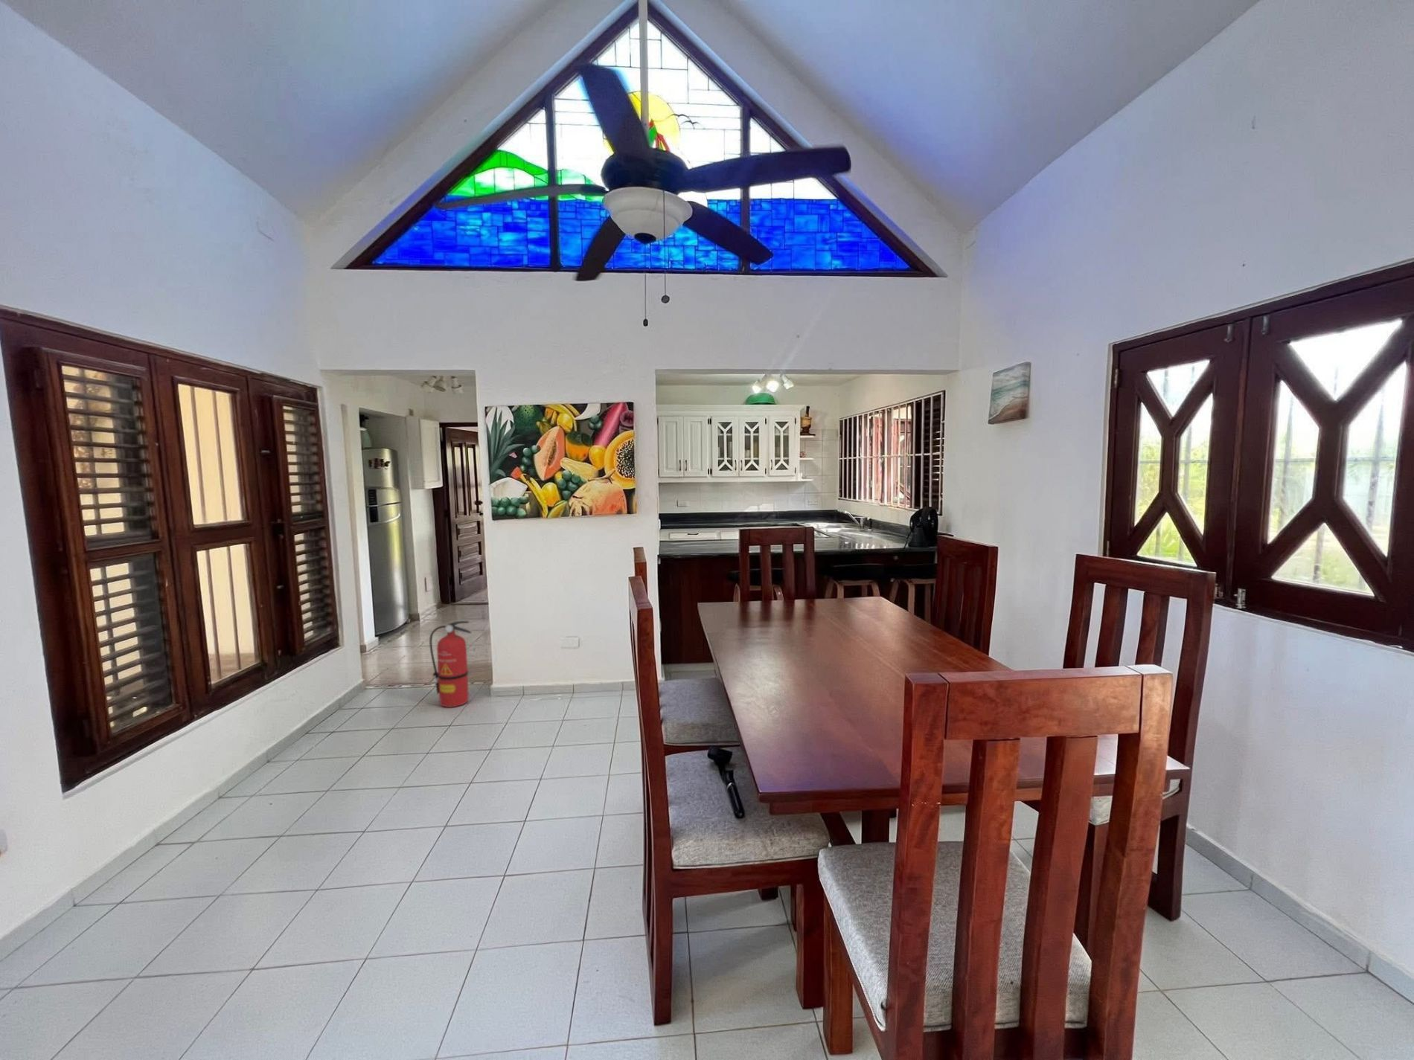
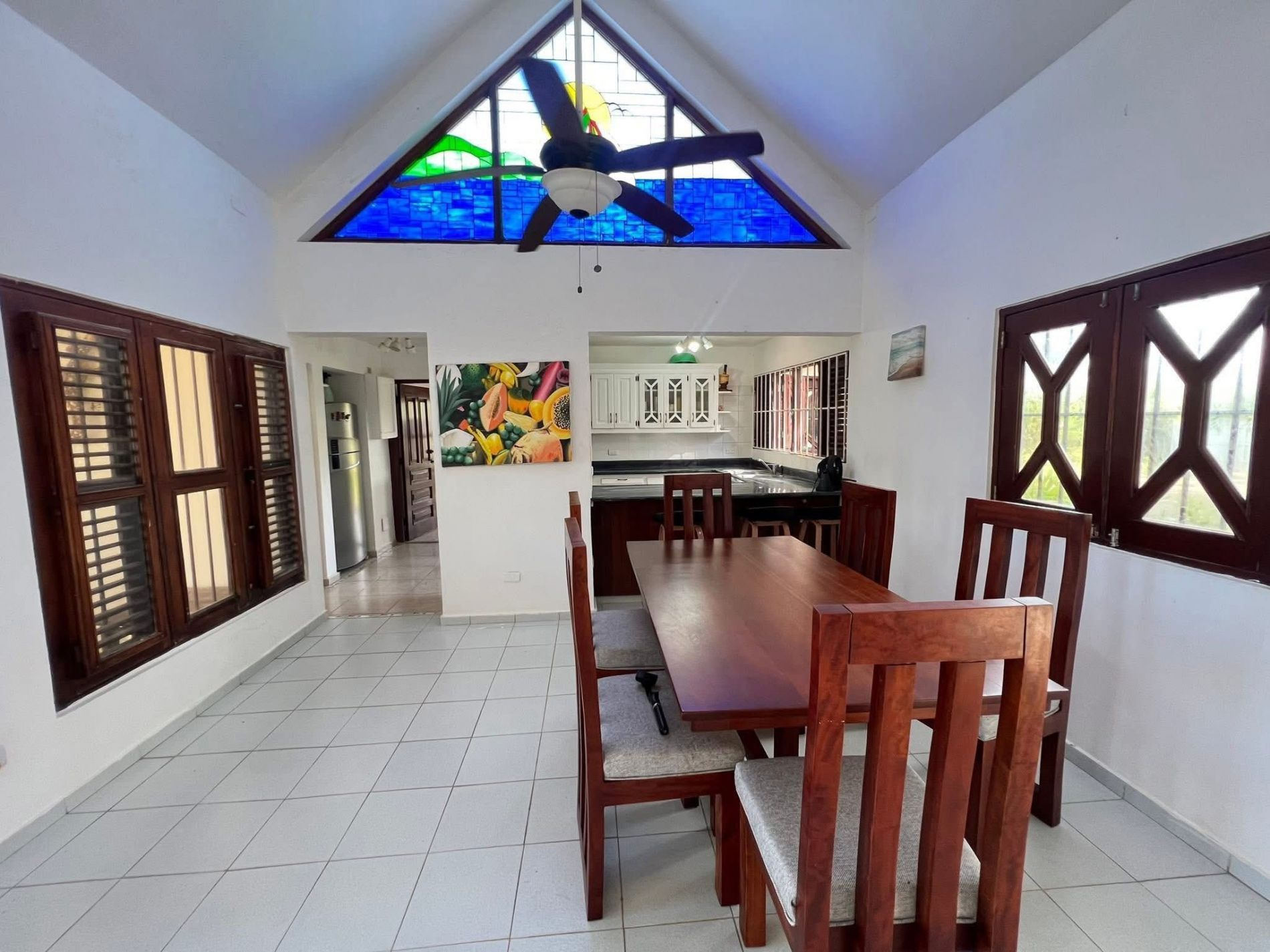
- fire extinguisher (451, 662)
